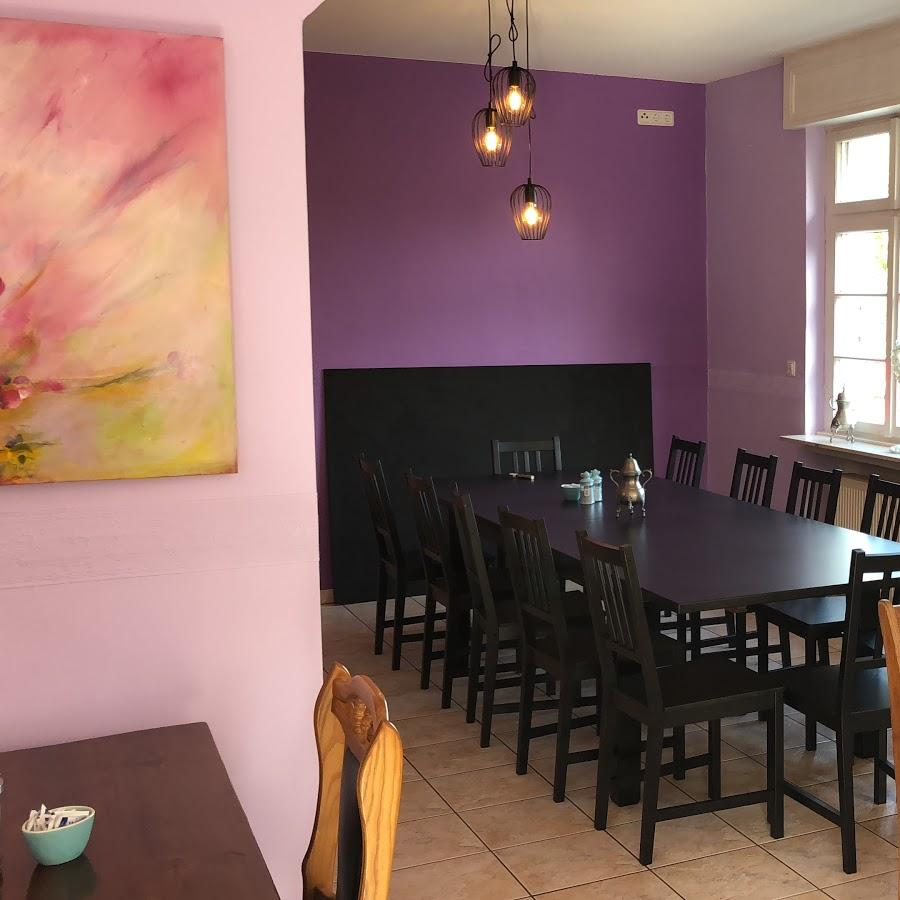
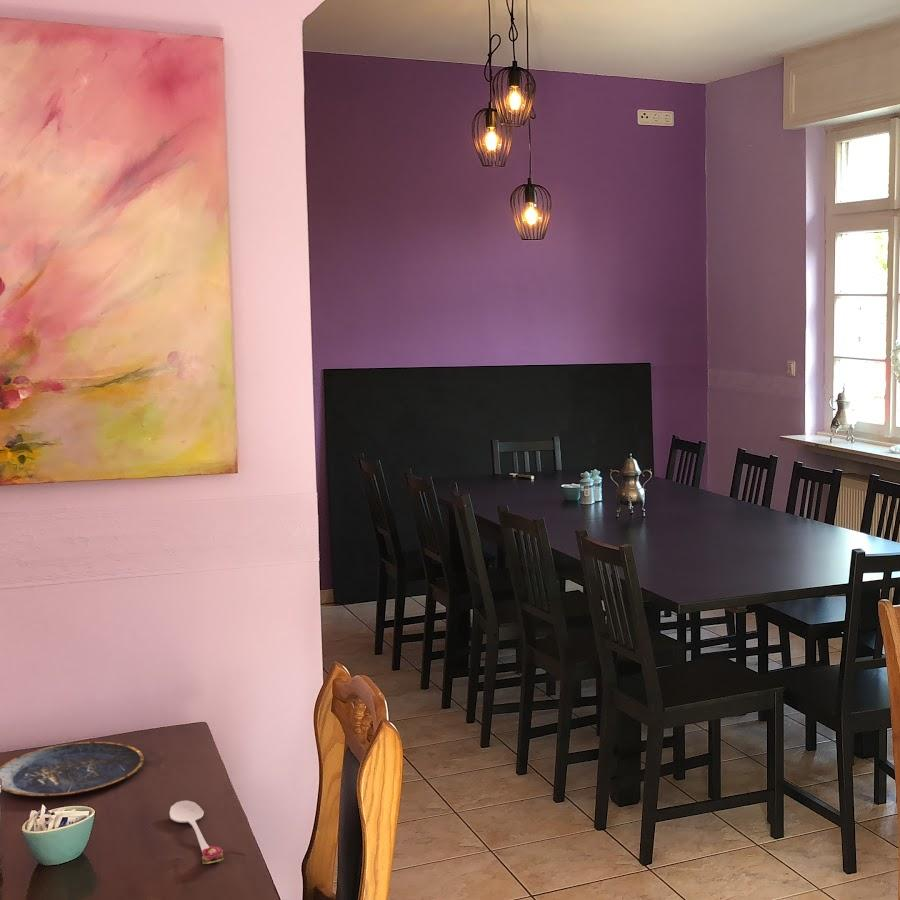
+ spoon (197, 829)
+ plate (70, 770)
